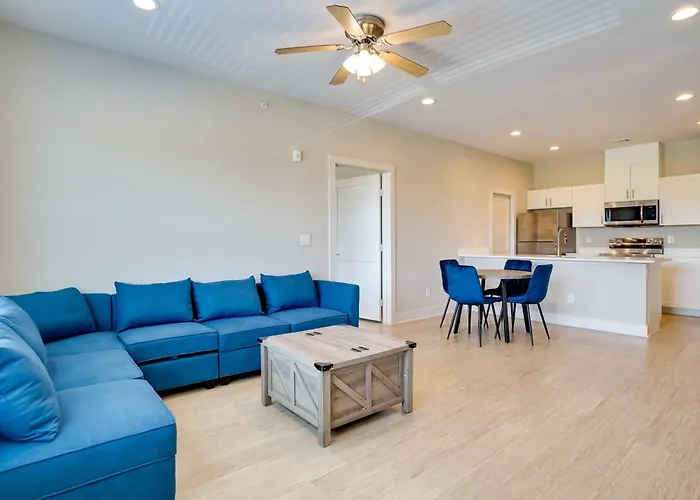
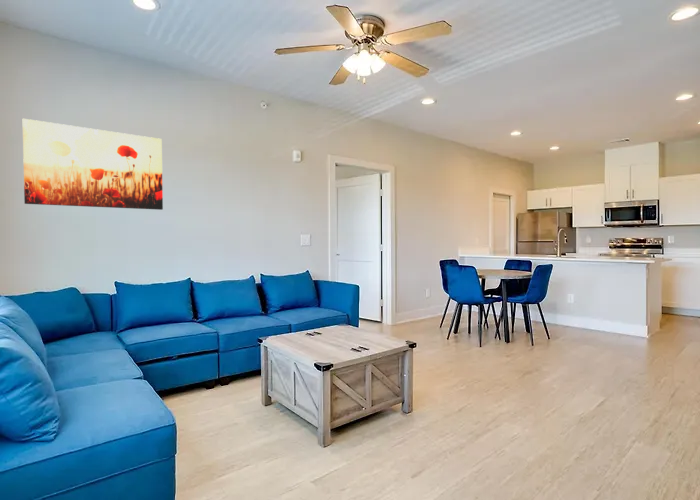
+ wall art (99, 168)
